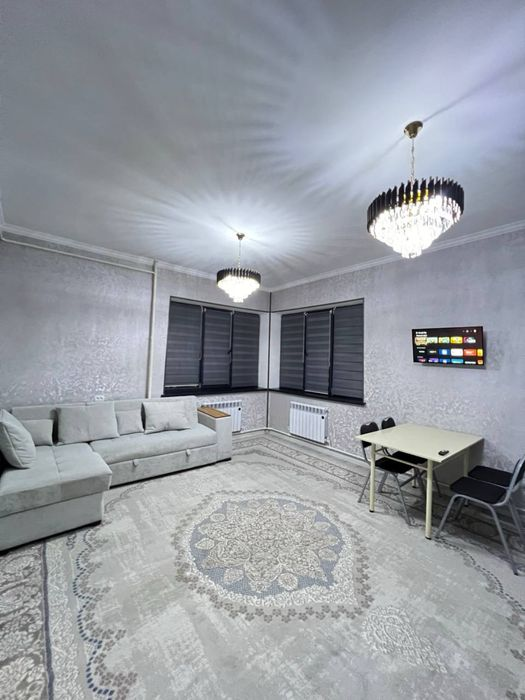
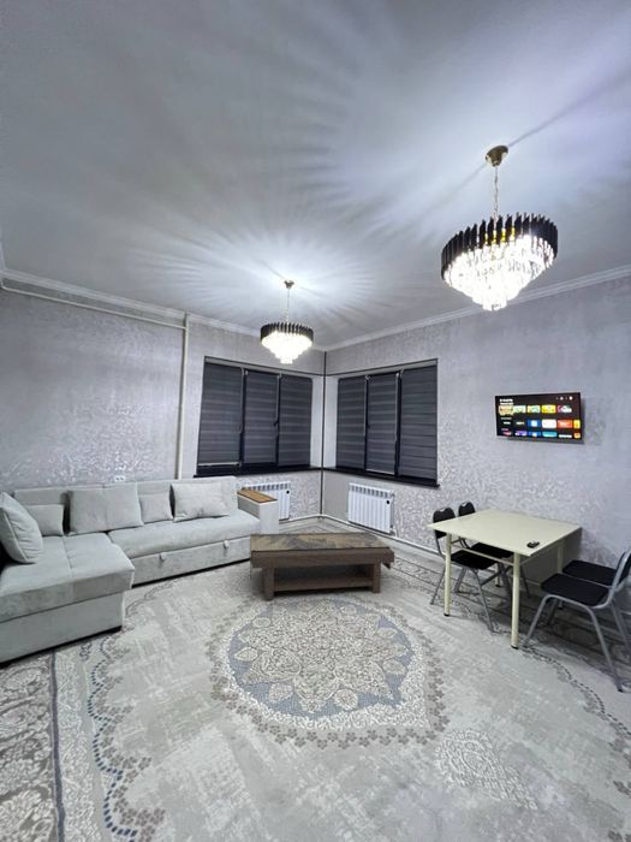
+ coffee table (319, 561)
